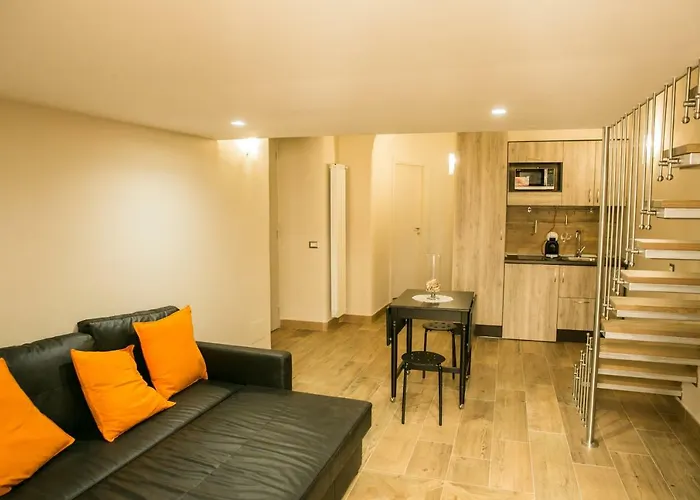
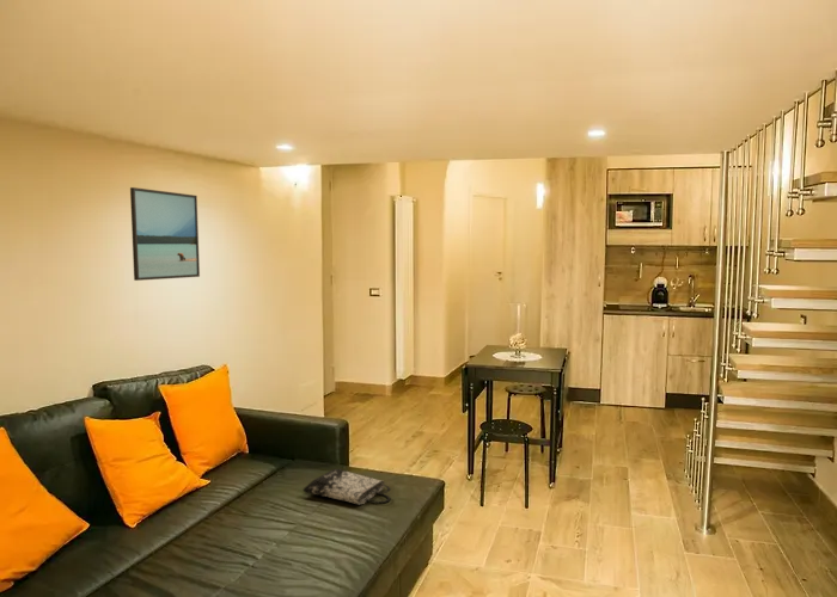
+ tote bag (353, 486)
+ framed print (167, 235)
